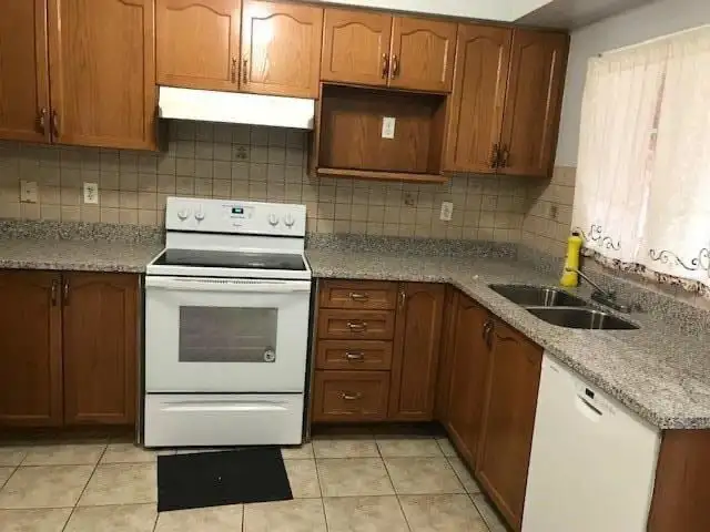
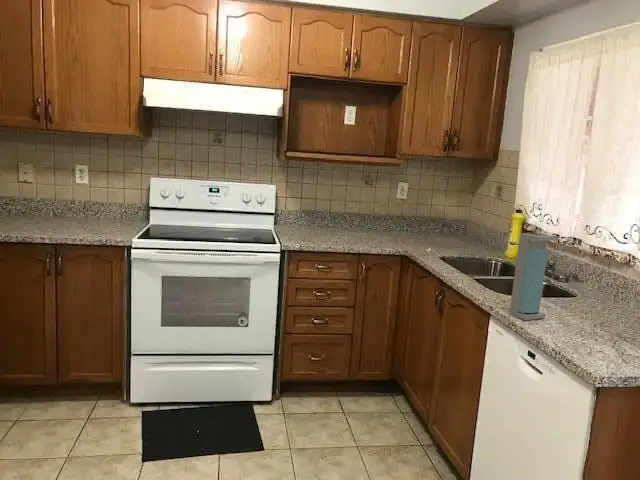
+ soap dispenser (533, 275)
